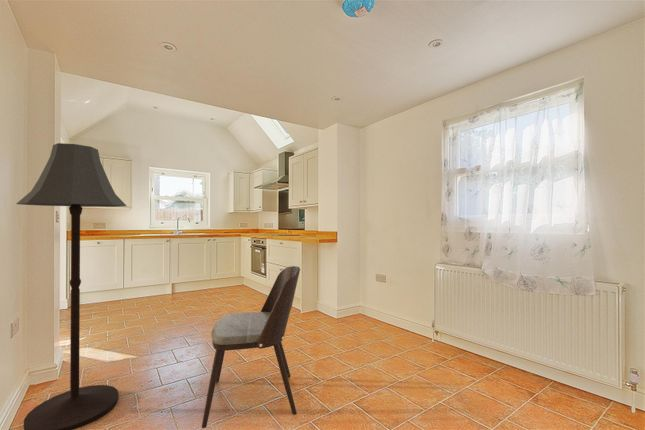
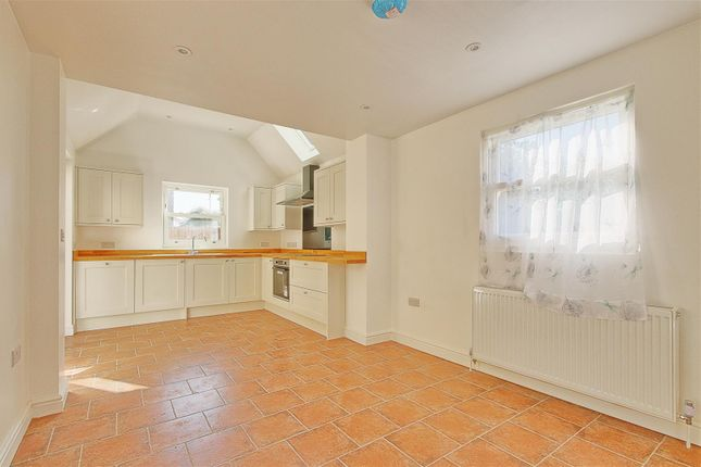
- dining chair (255, 332)
- floor lamp (75, 278)
